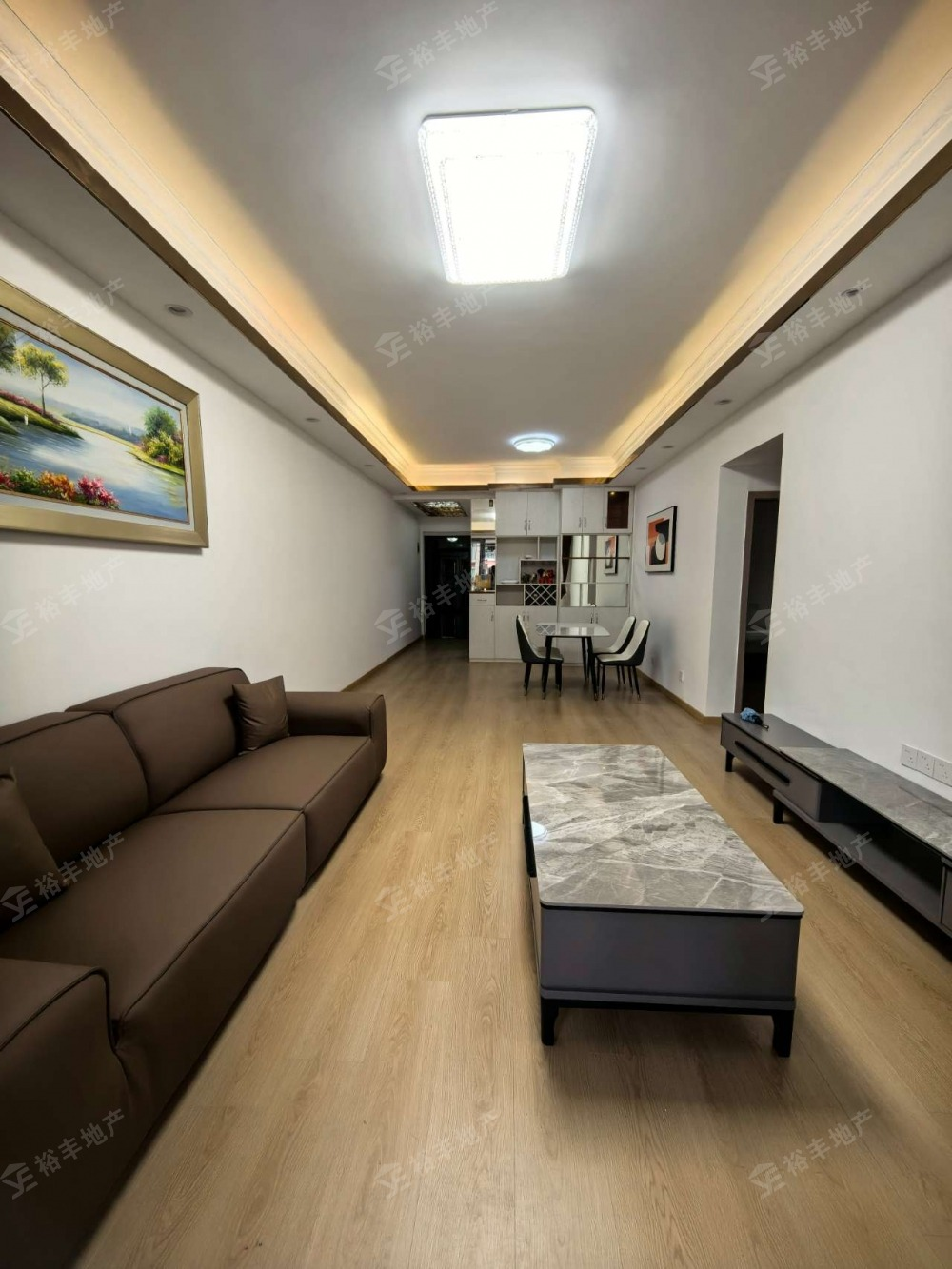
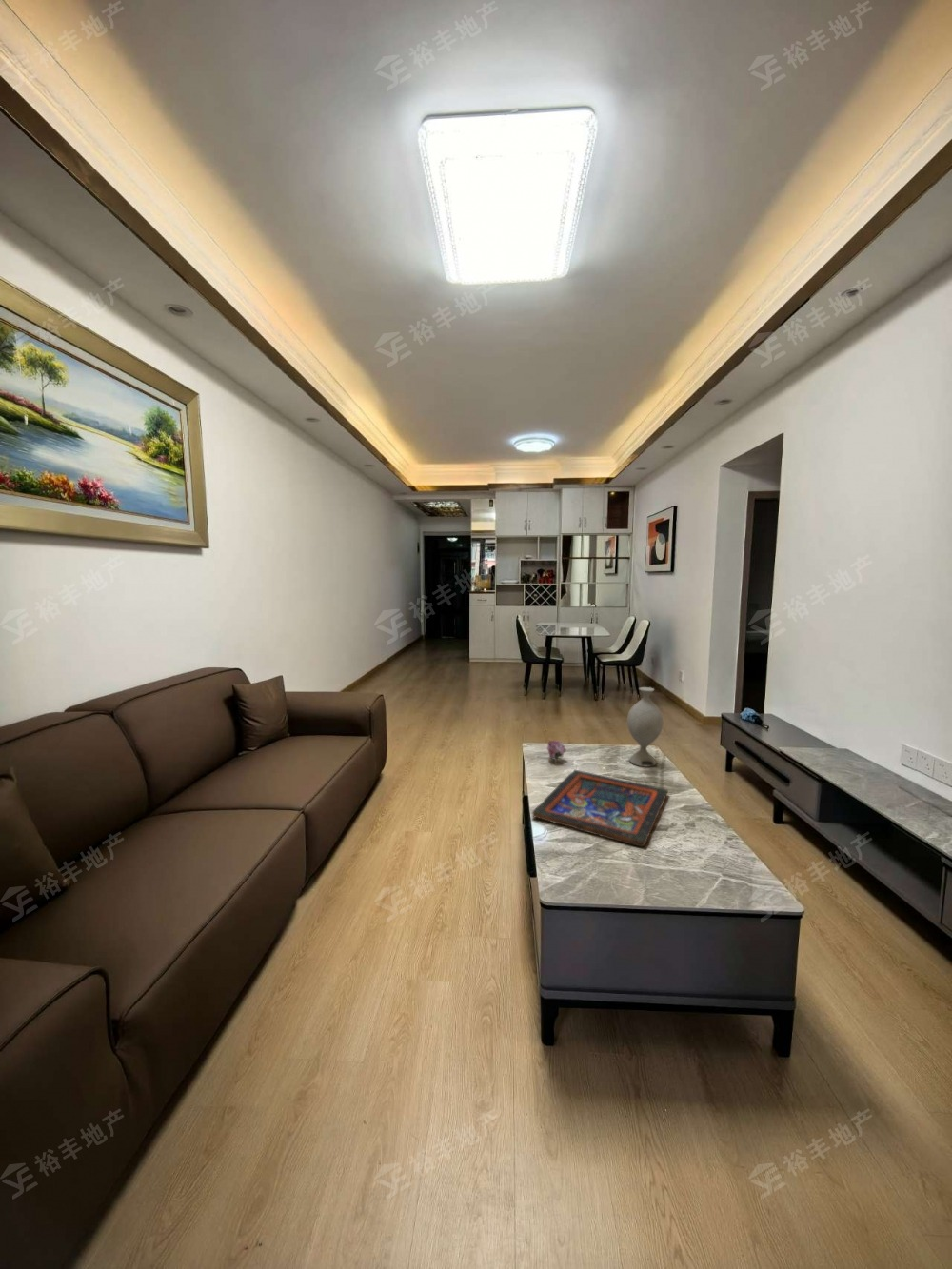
+ religious icon (603, 803)
+ decorative vase (645, 725)
+ flower (554, 750)
